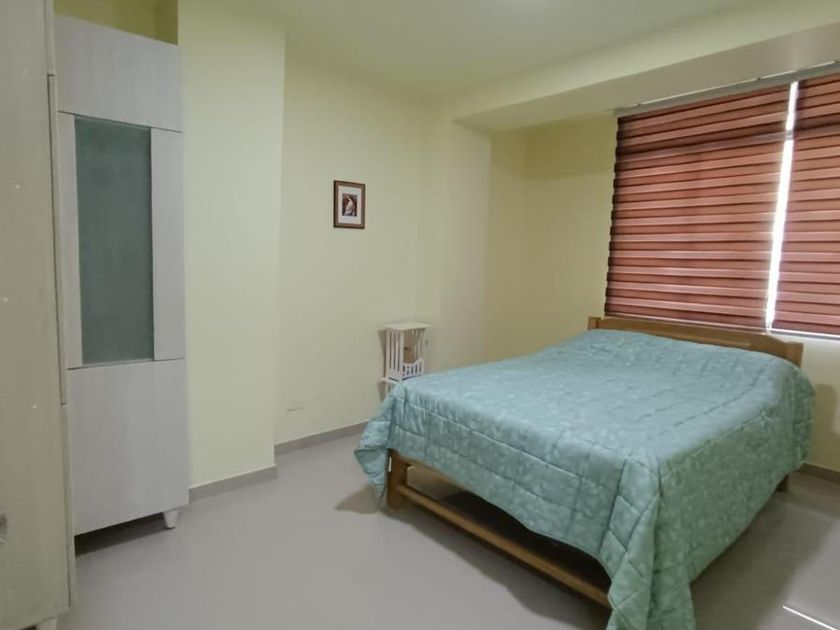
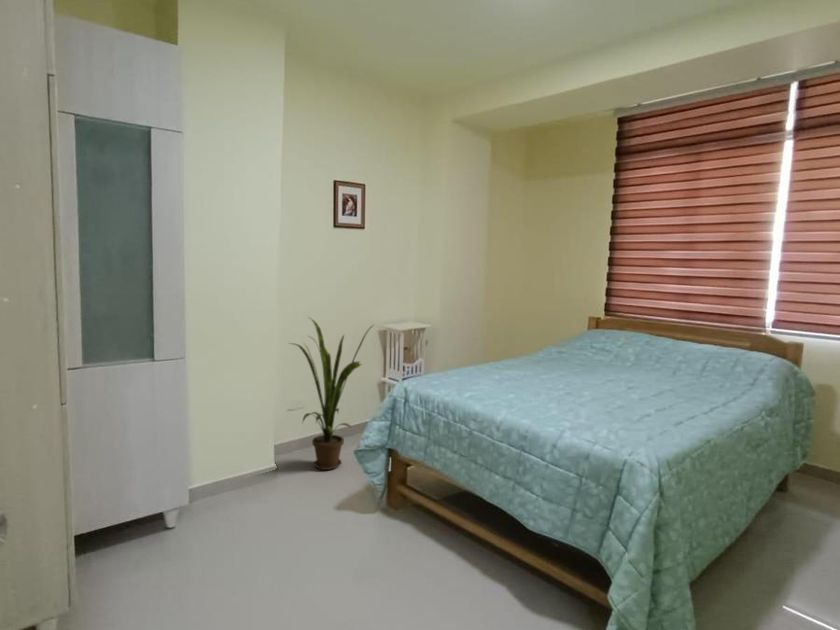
+ house plant (321, 394)
